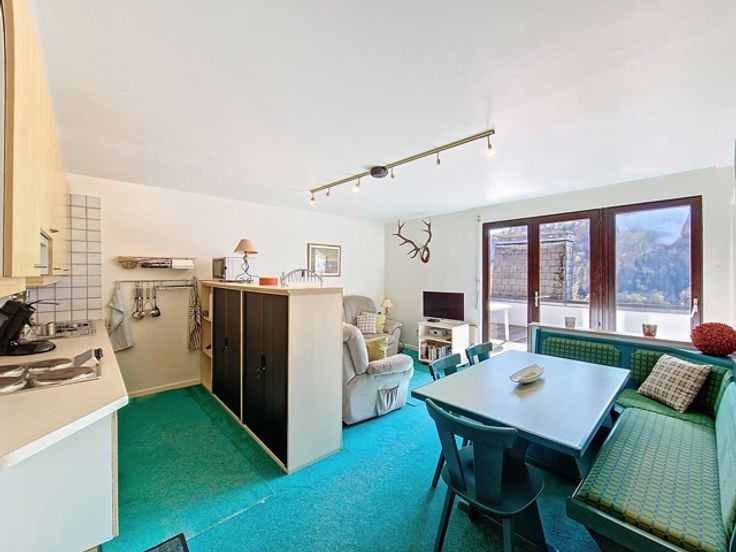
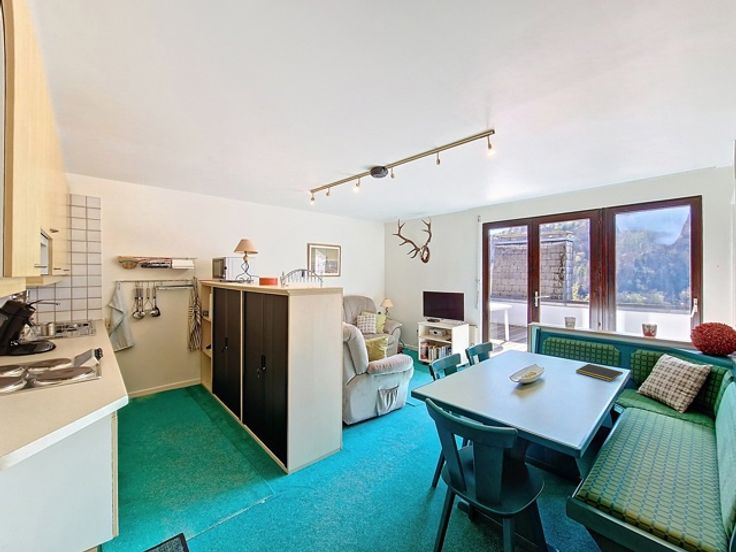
+ notepad (598, 372)
